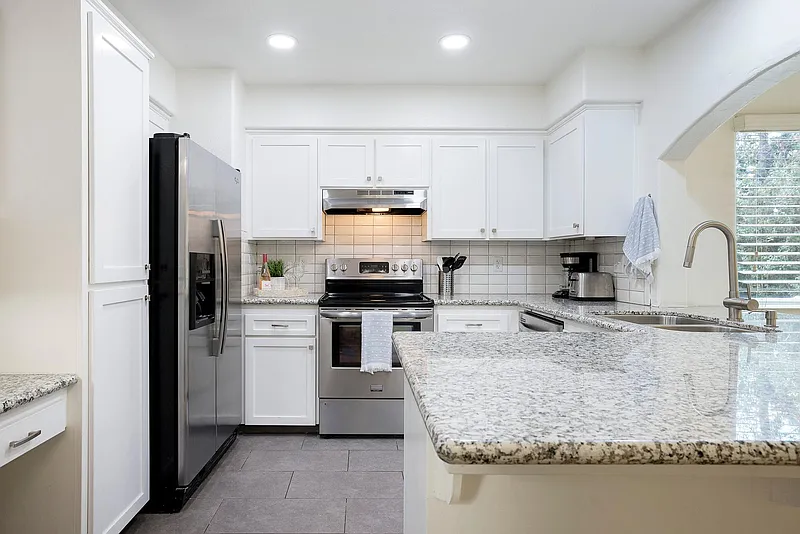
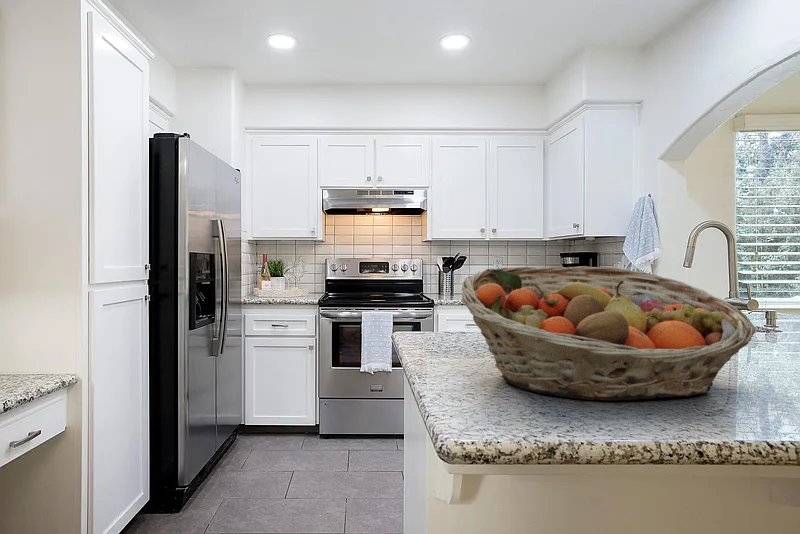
+ fruit basket (597, 322)
